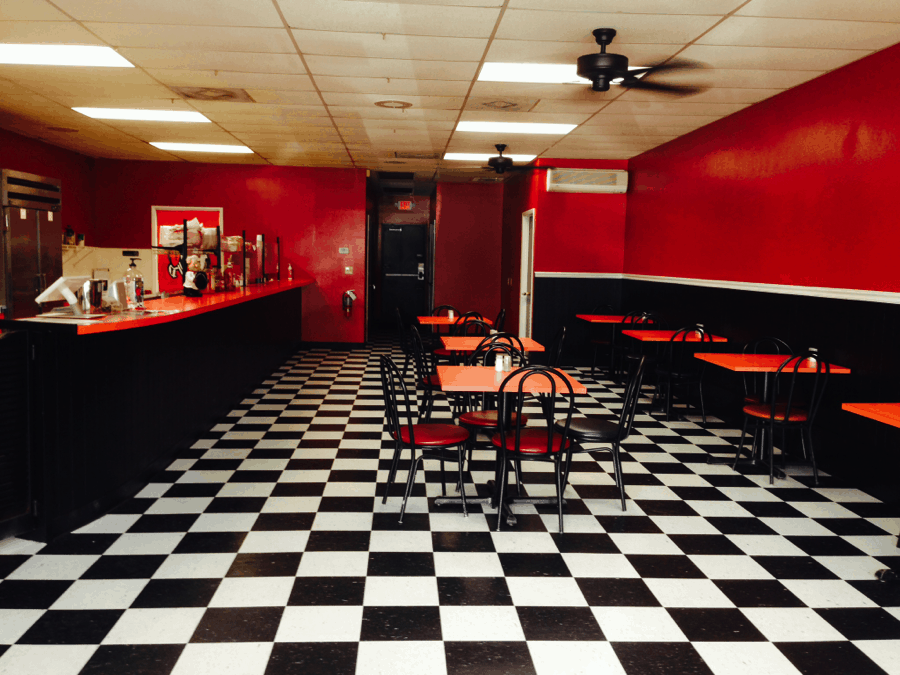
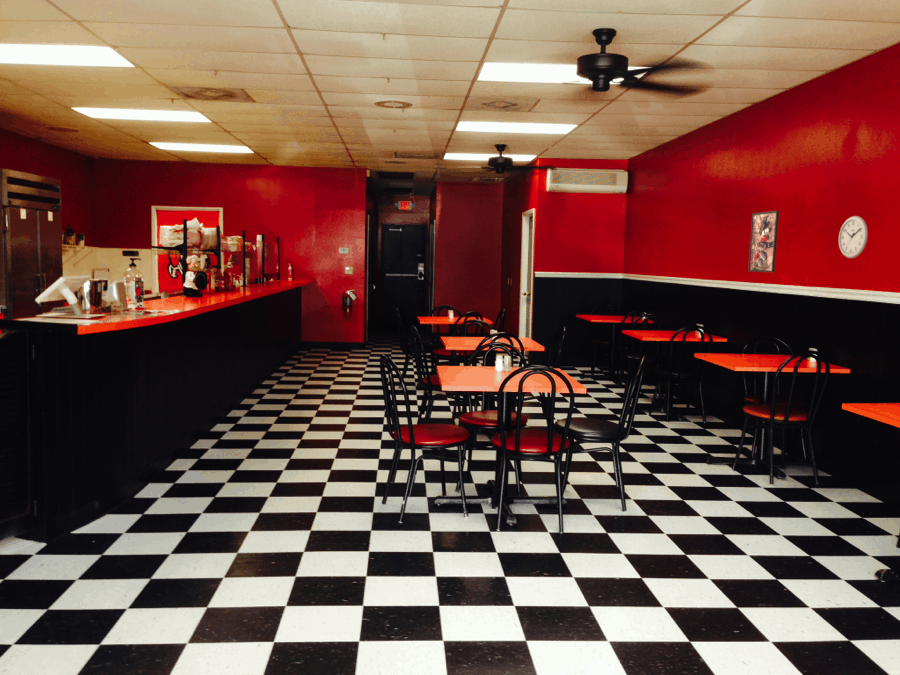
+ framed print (763, 242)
+ wall clock (852, 237)
